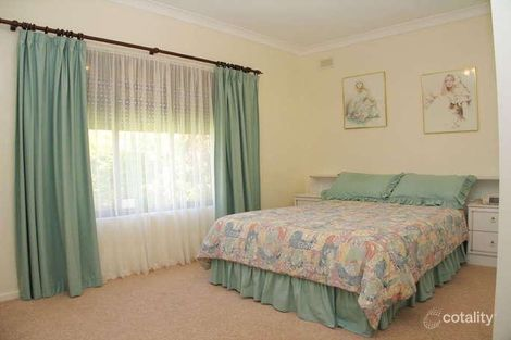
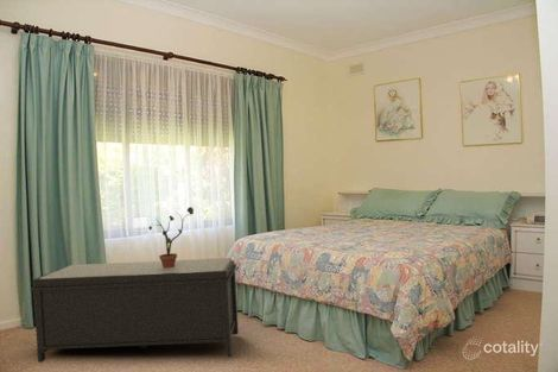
+ potted plant (173, 238)
+ bench (142, 307)
